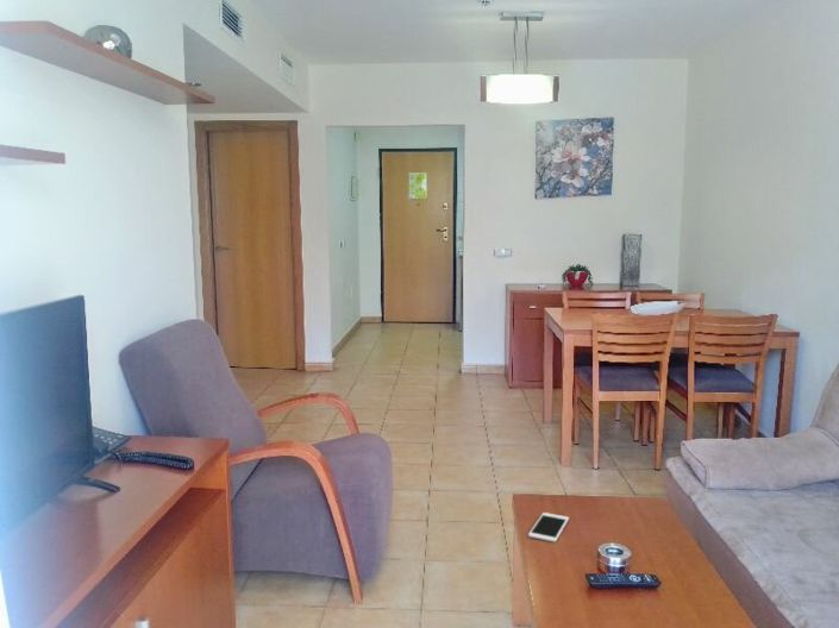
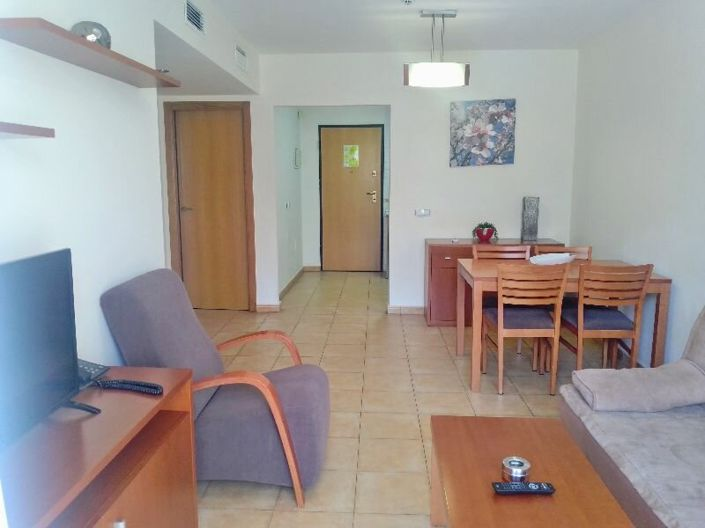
- cell phone (549, 526)
